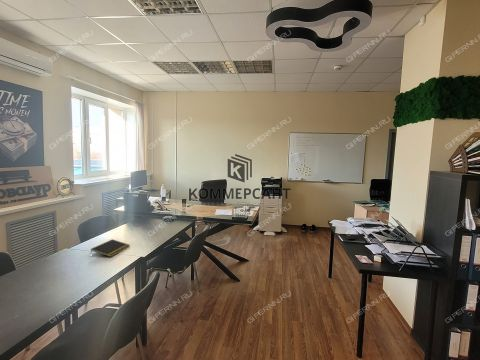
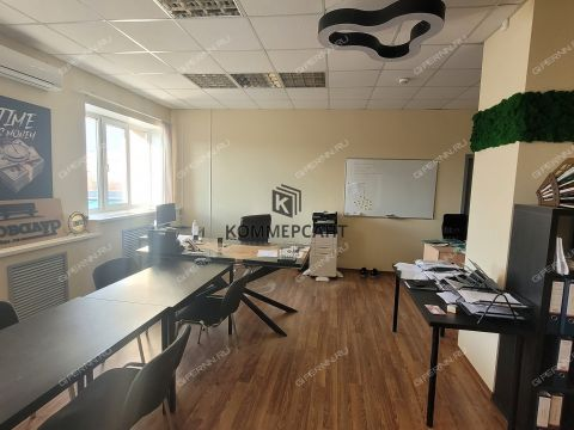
- notepad (111, 247)
